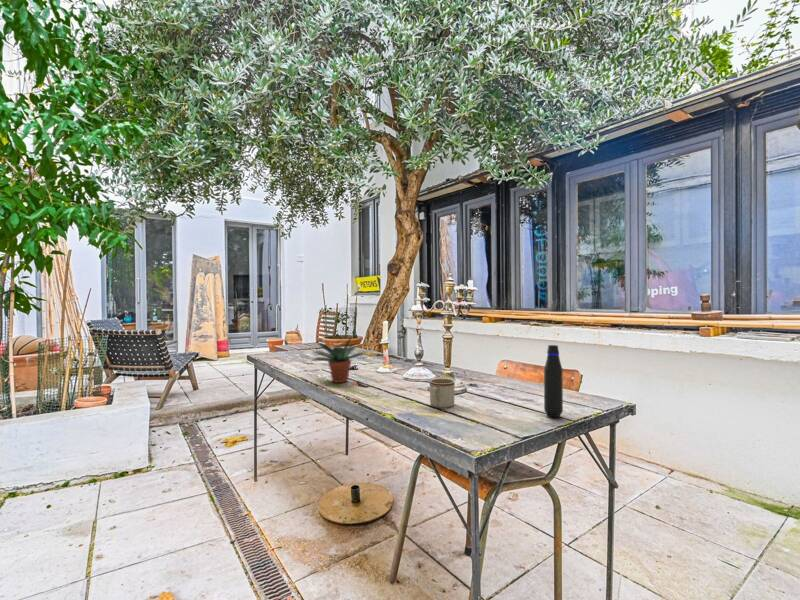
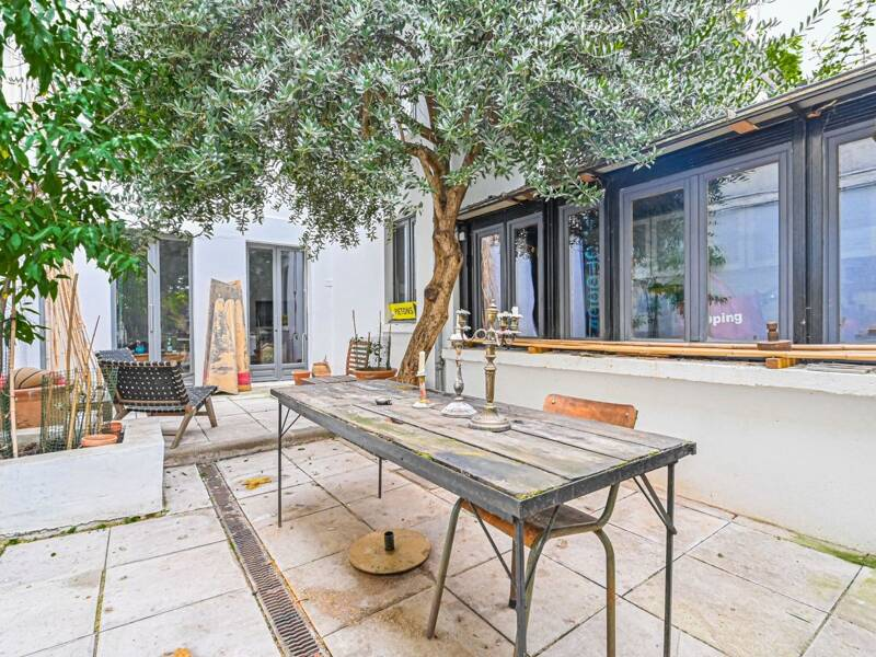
- potted plant (339, 357)
- water bottle (553, 380)
- mug (440, 394)
